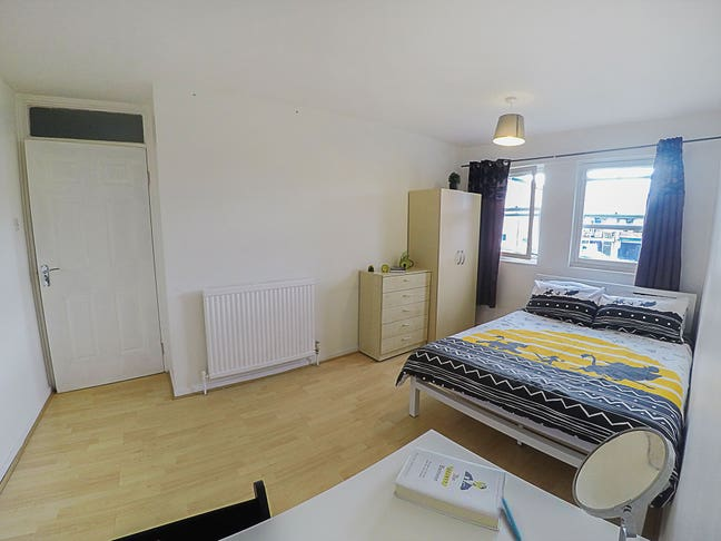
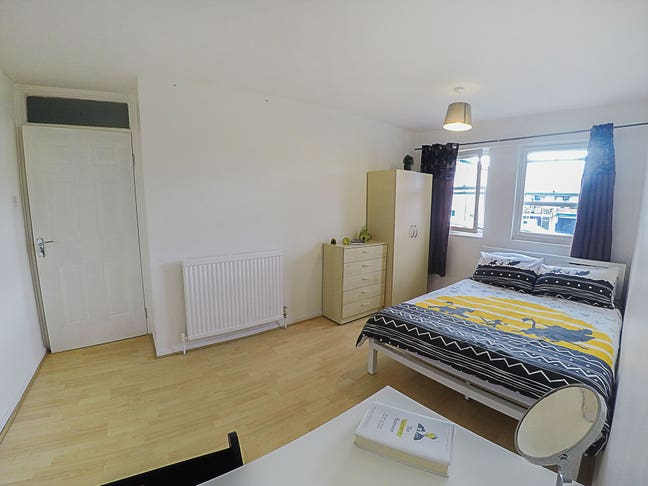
- pen (511, 519)
